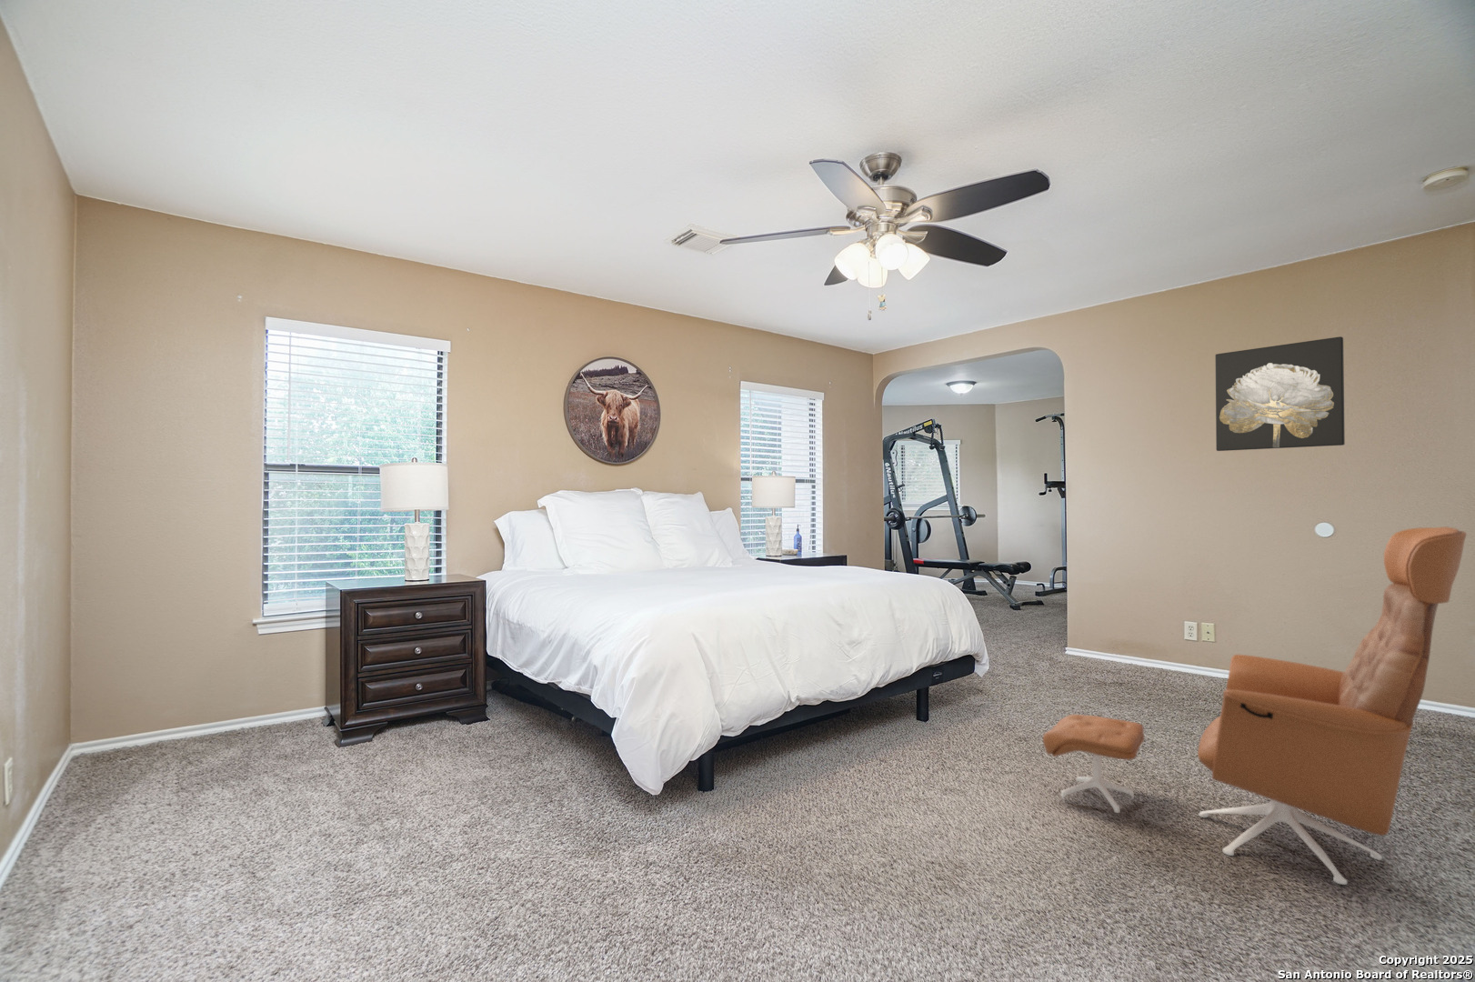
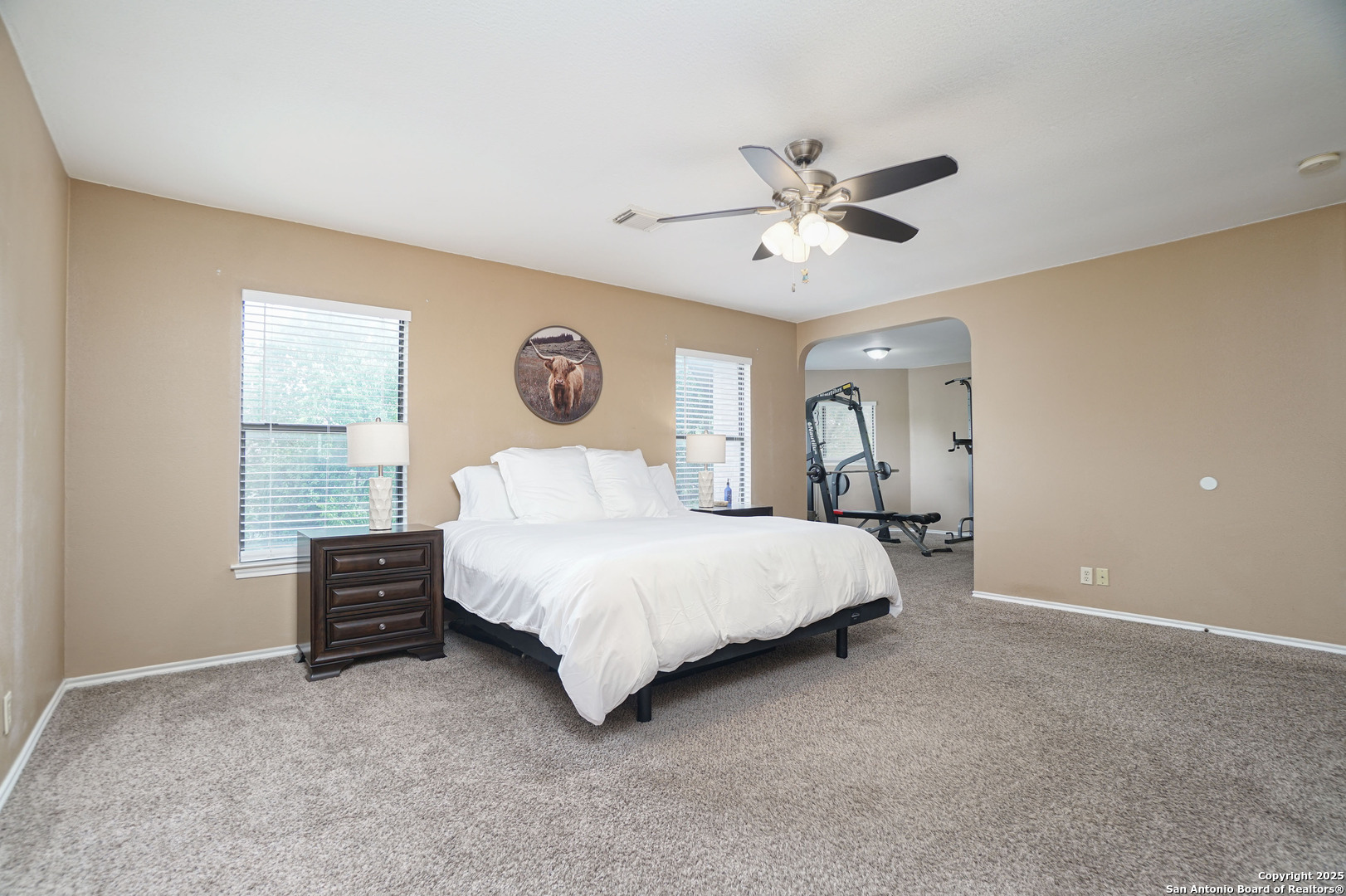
- lounge chair (1227, 678)
- wall art (1276, 397)
